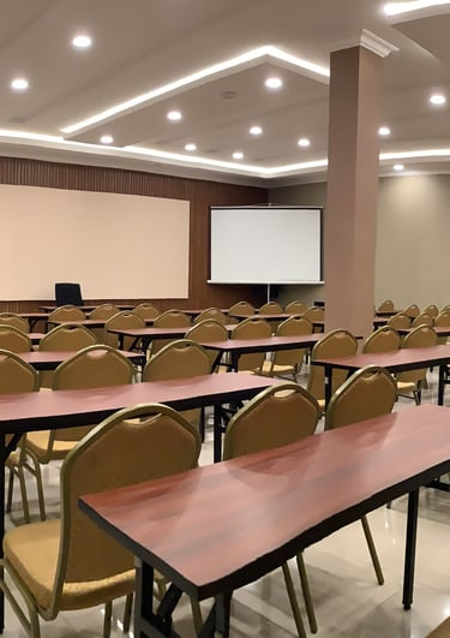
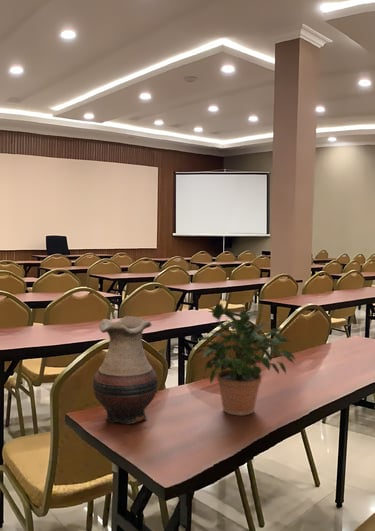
+ vase (125, 368)
+ potted plant (247, 355)
